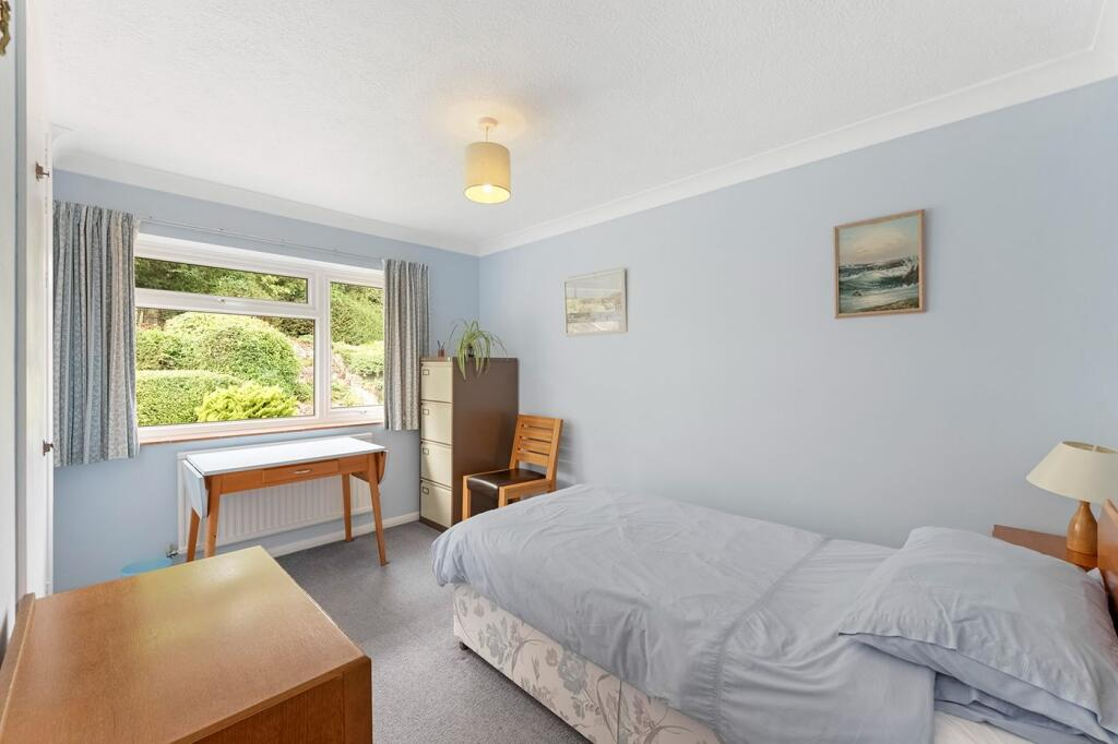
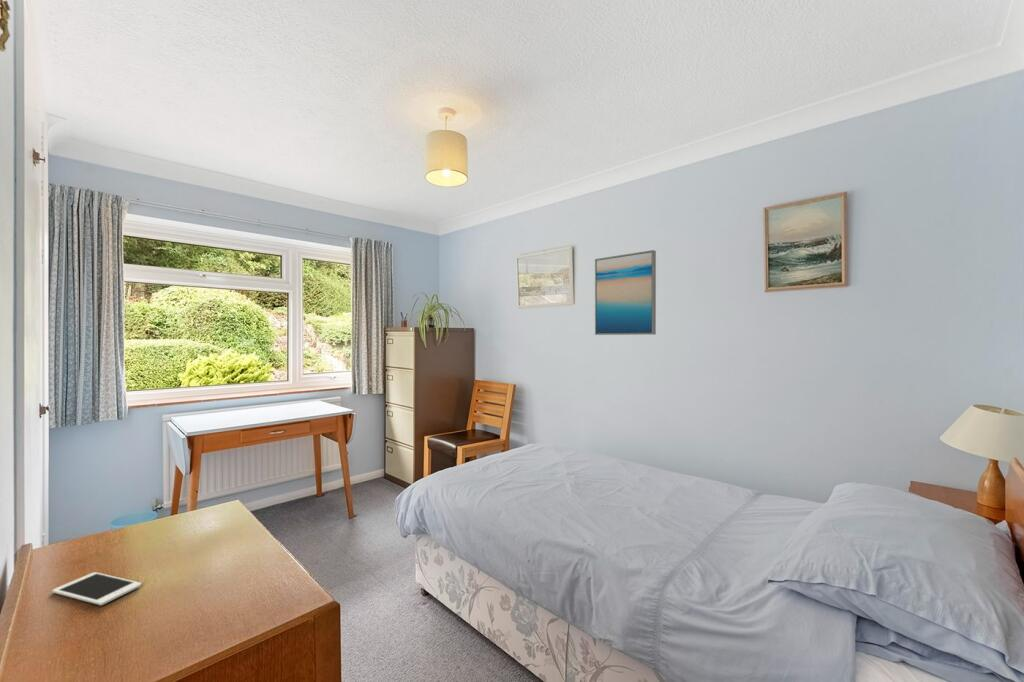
+ wall art (623, 294)
+ cell phone (97, 587)
